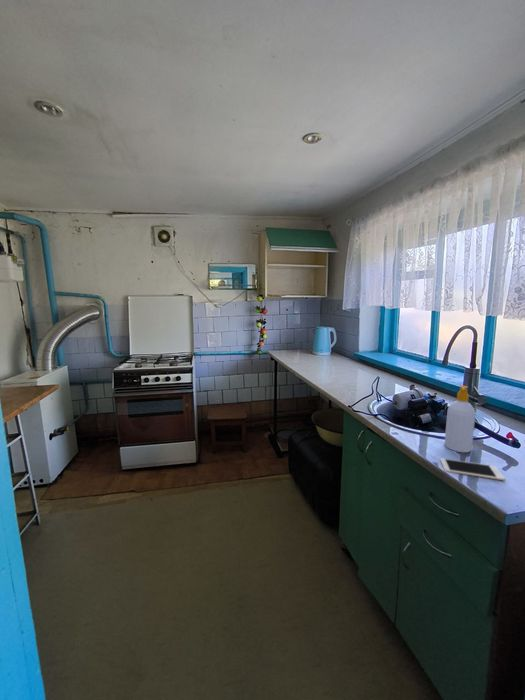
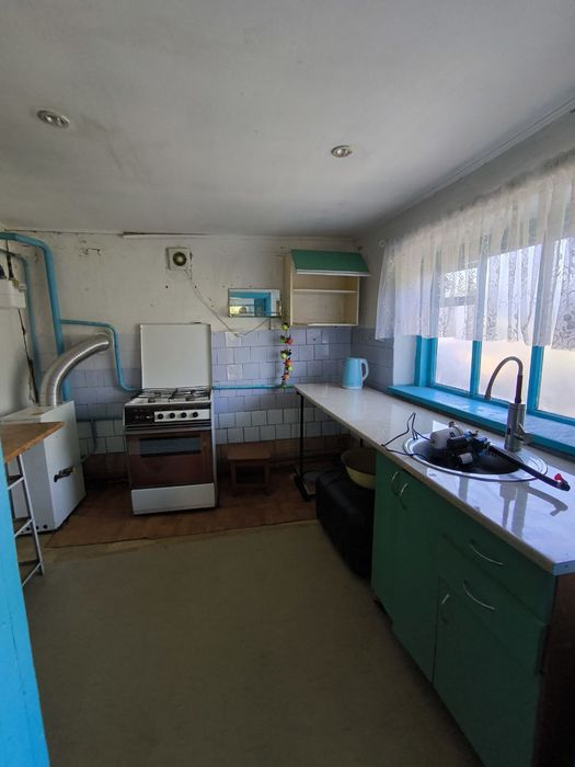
- soap bottle (460, 417)
- cell phone (470, 468)
